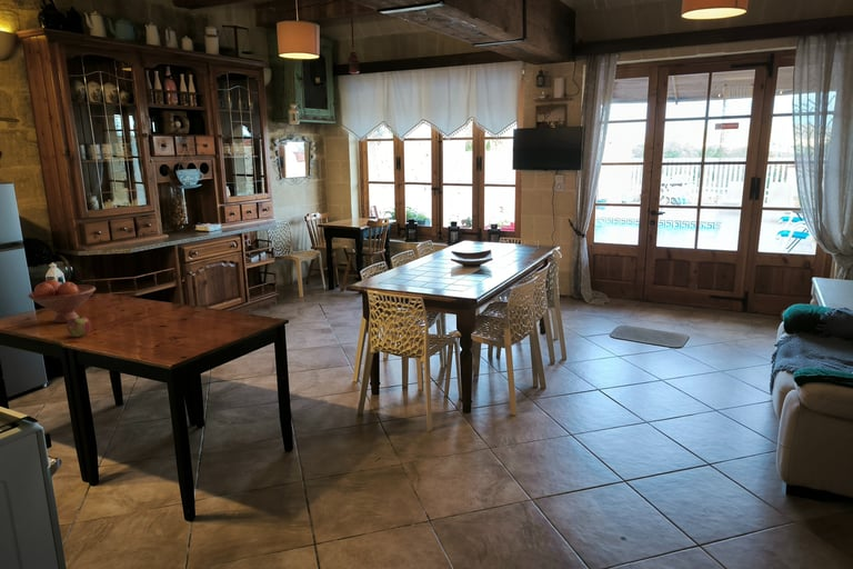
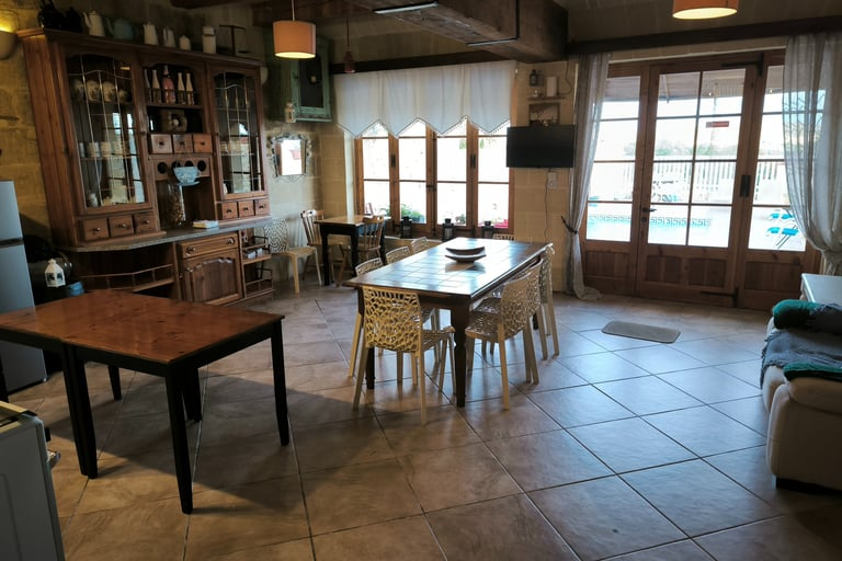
- fruit bowl (63, 299)
- apple (79, 326)
